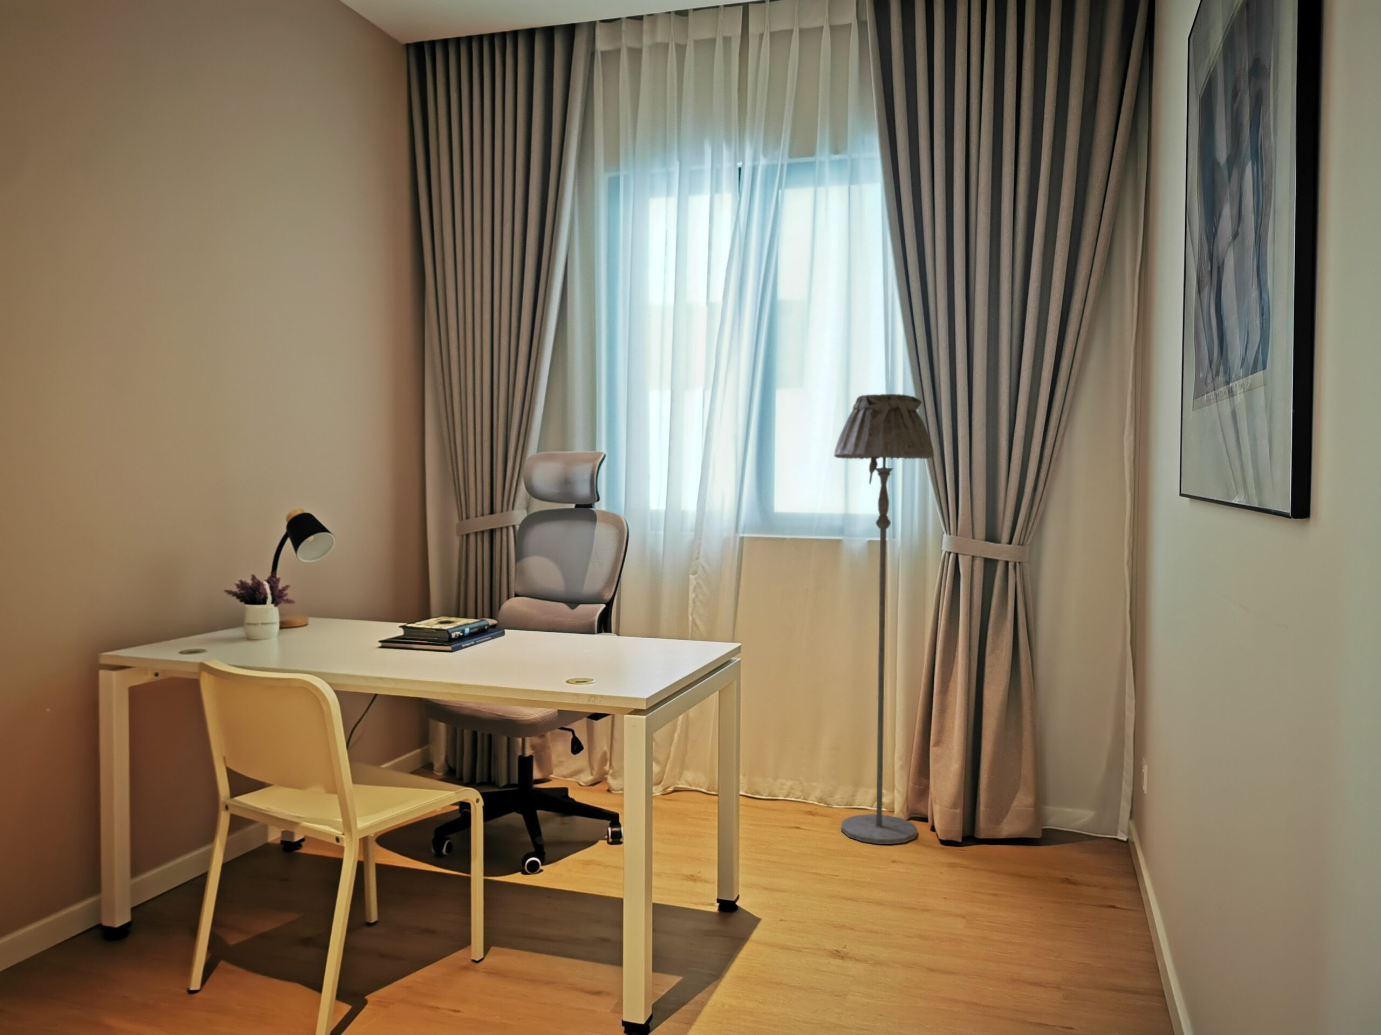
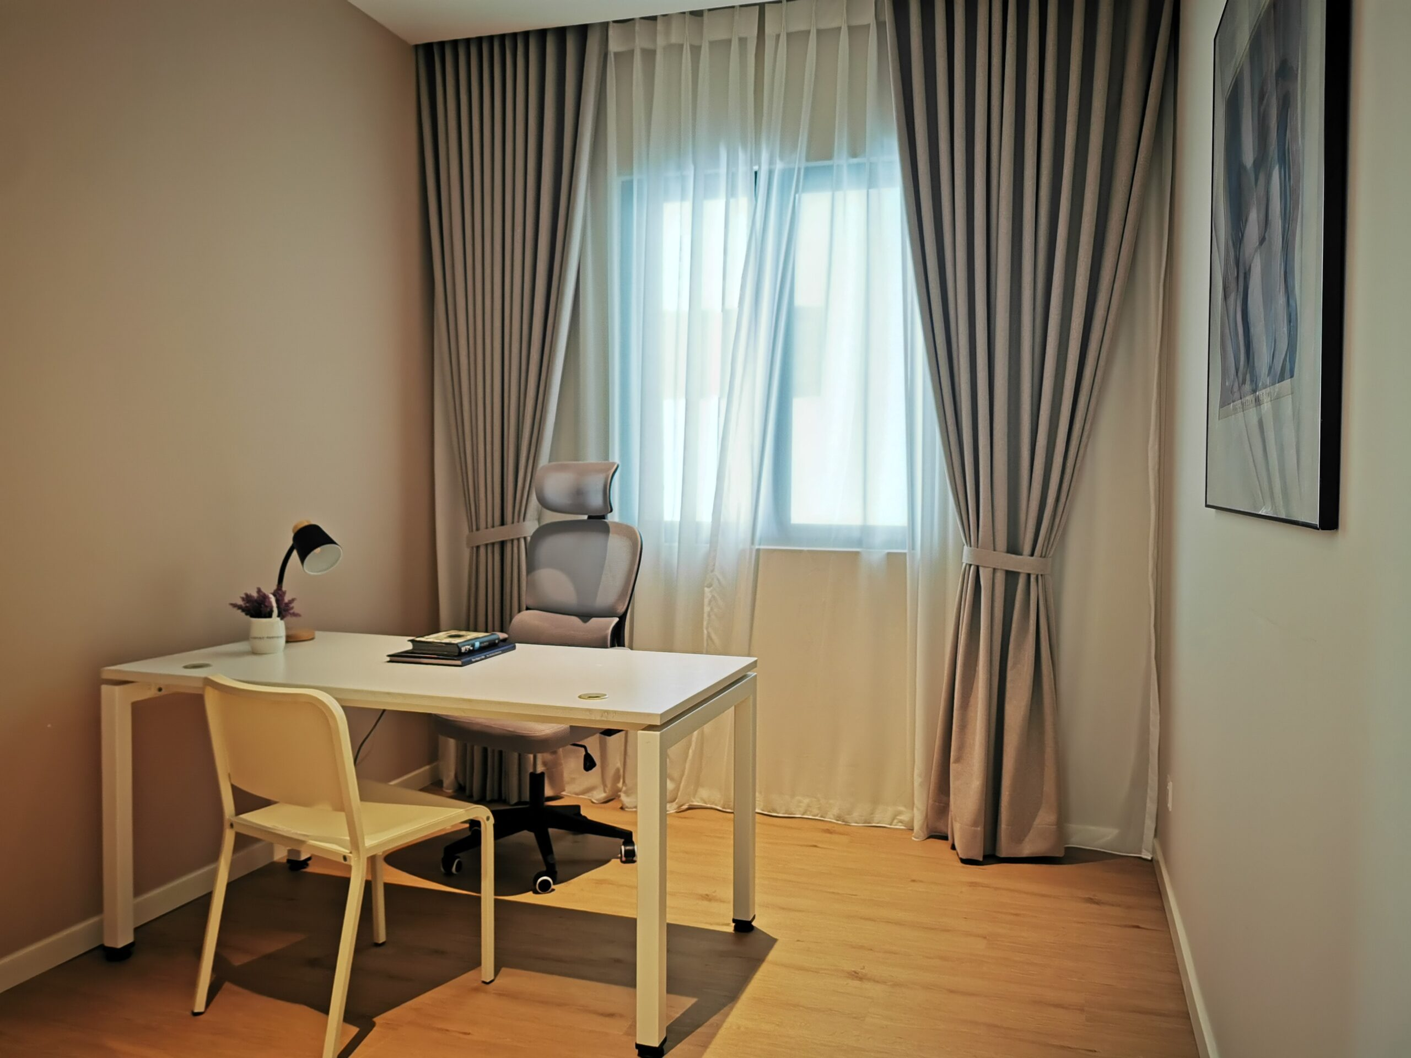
- floor lamp (881, 614)
